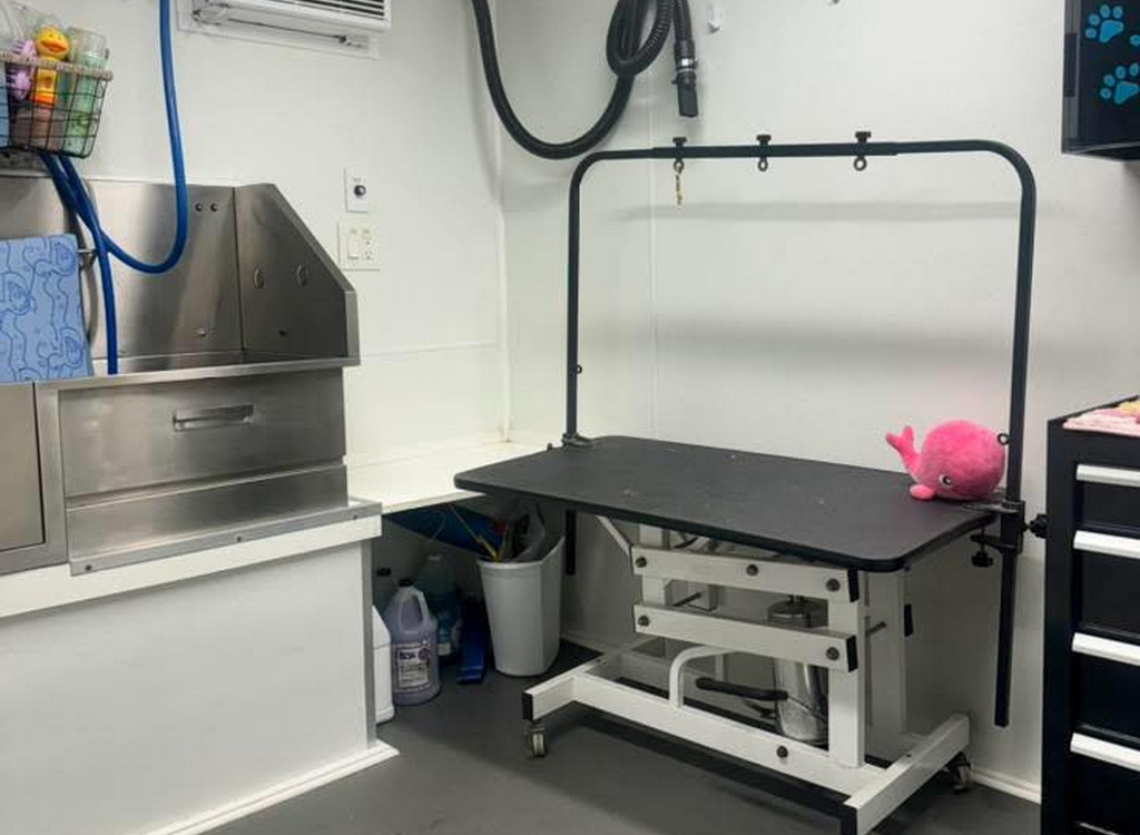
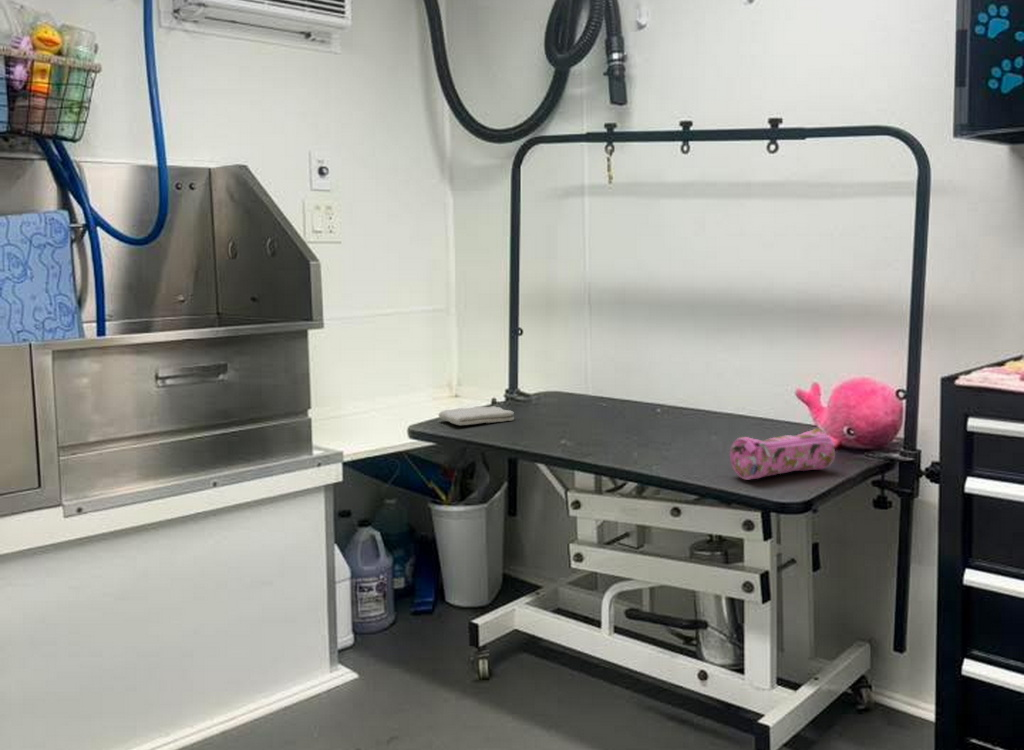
+ pencil case (782, 453)
+ washcloth (477, 414)
